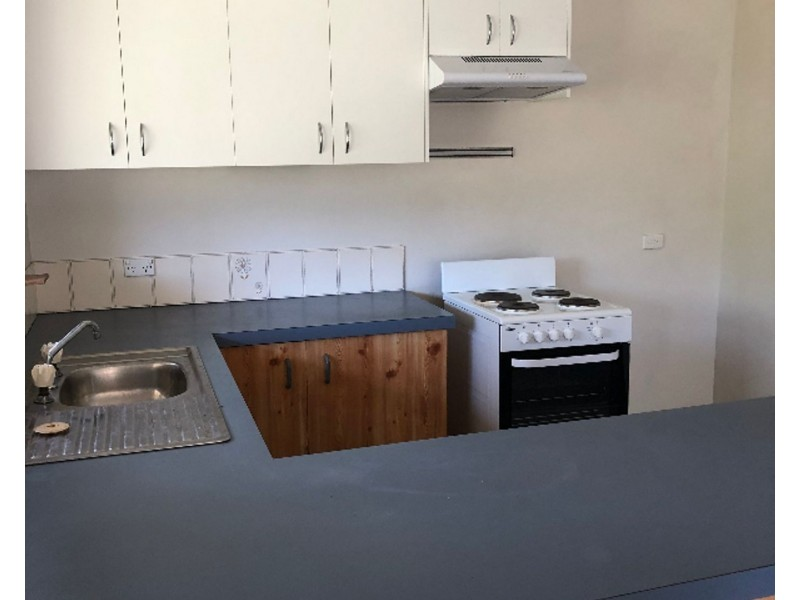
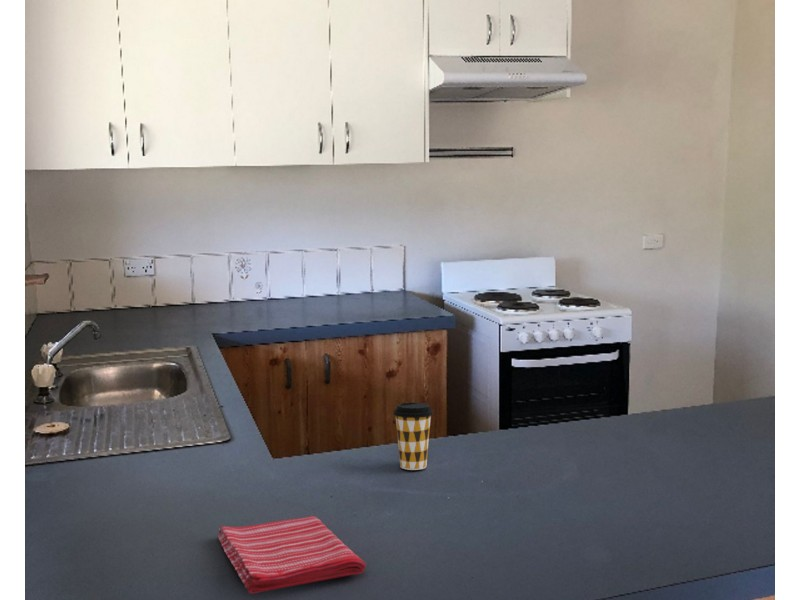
+ dish towel (287, 548)
+ coffee cup (413, 435)
